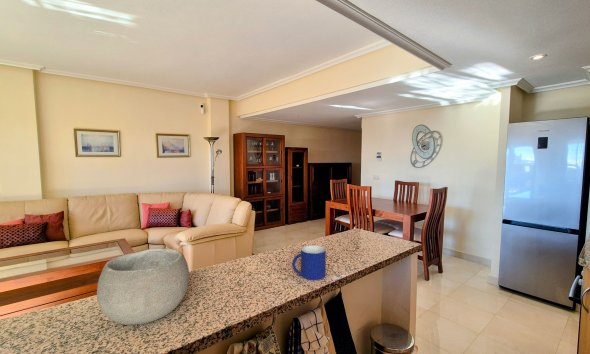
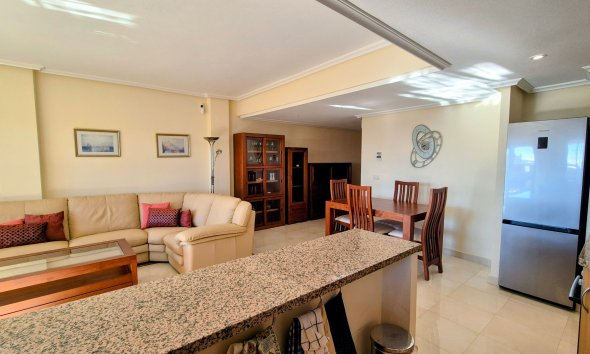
- bowl (146, 287)
- mug (308, 263)
